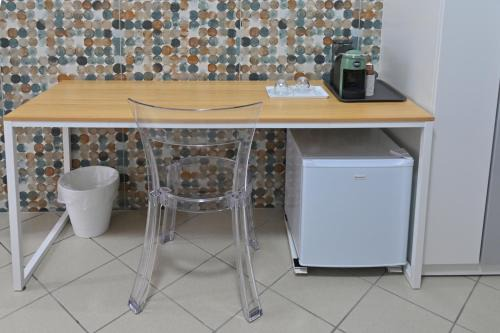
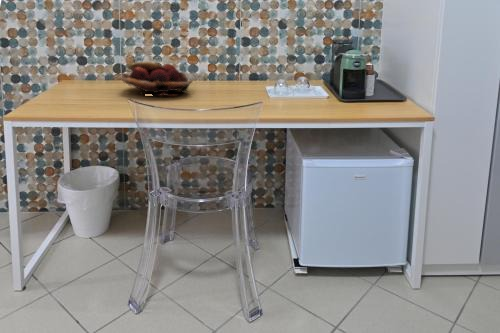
+ fruit basket (156, 77)
